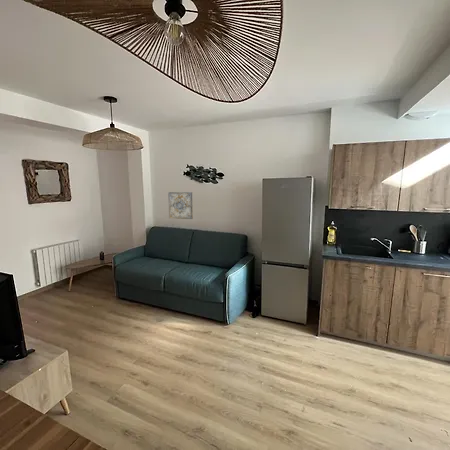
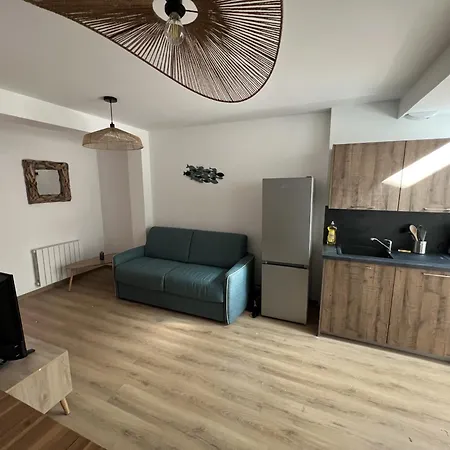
- wall art (180, 205)
